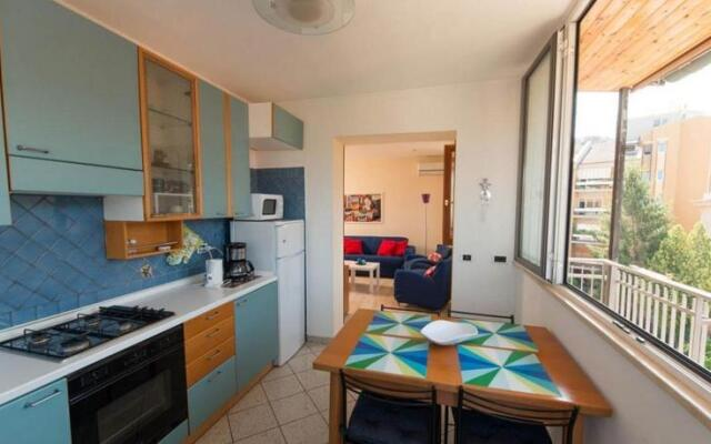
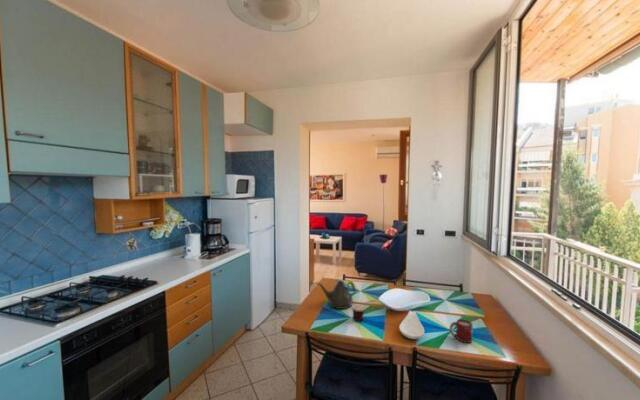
+ cup (460, 330)
+ cup (363, 309)
+ teapot (335, 292)
+ spoon rest (411, 323)
